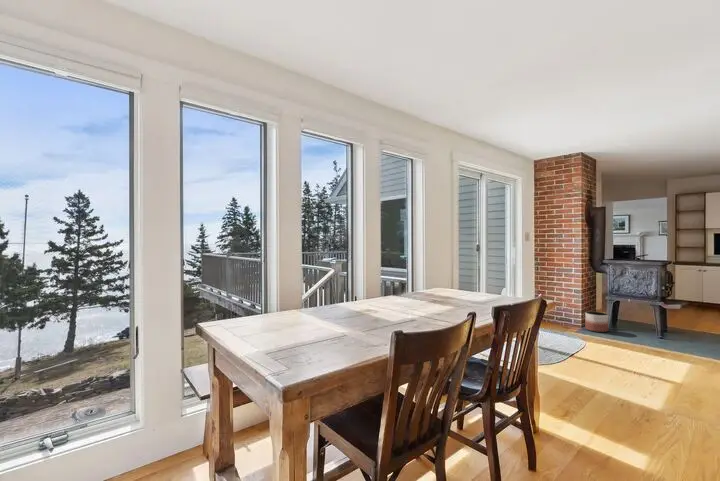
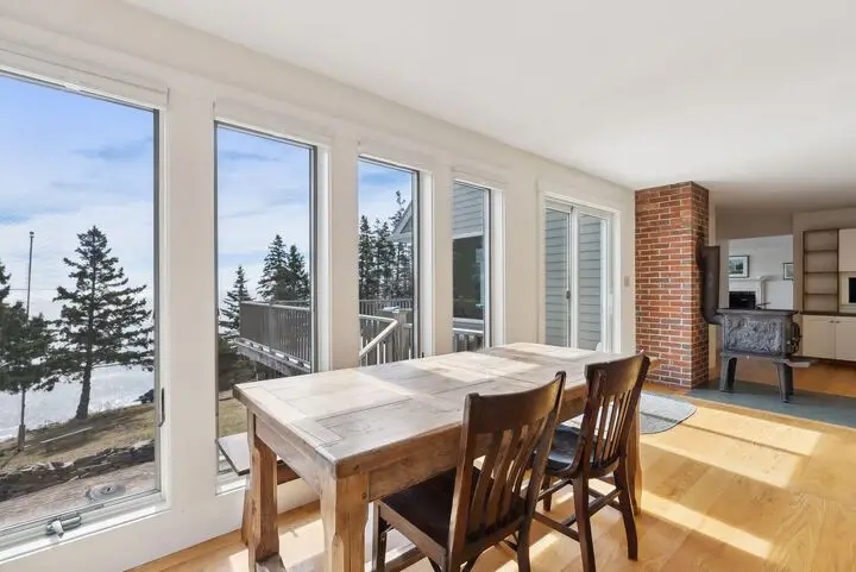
- planter (596, 321)
